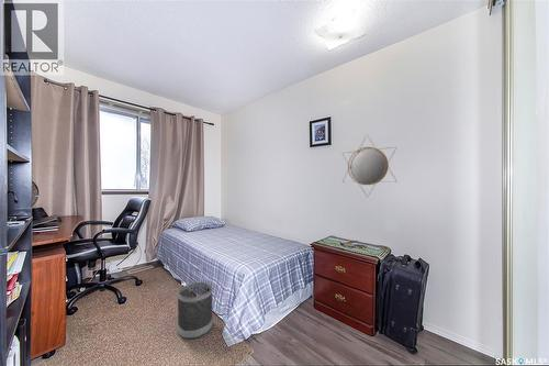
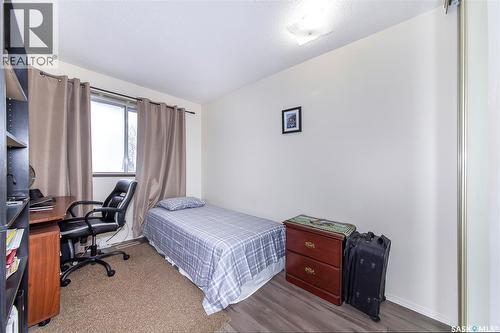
- wastebasket (195, 308)
- home mirror (367, 166)
